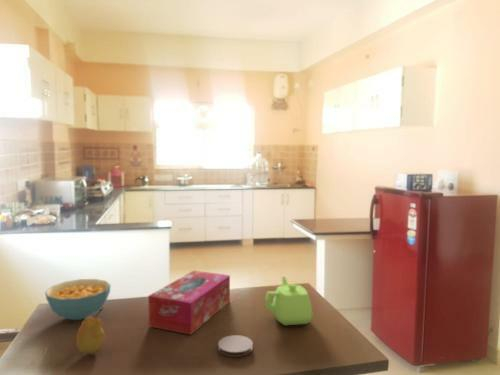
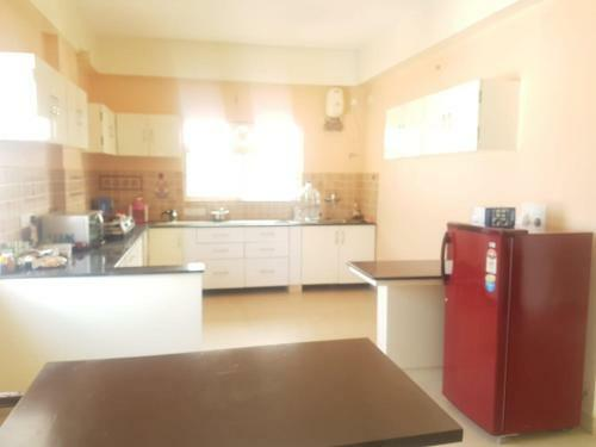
- tissue box (192, 298)
- cereal bowl (79, 302)
- coaster (235, 345)
- fruit (91, 332)
- teapot (285, 299)
